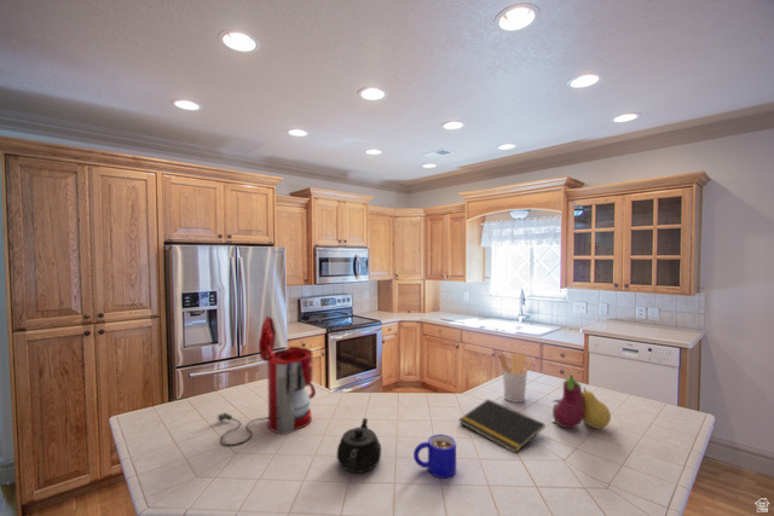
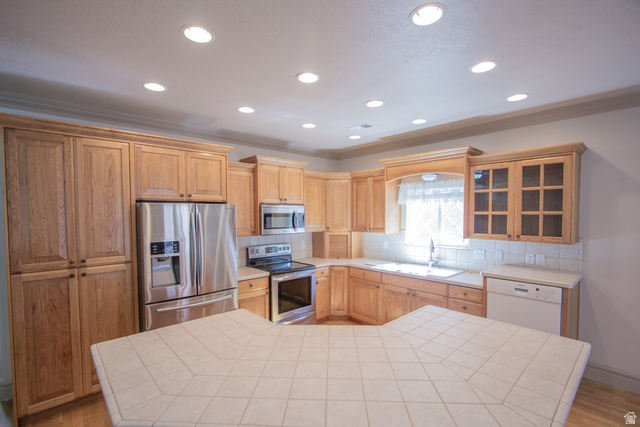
- mug (434, 454)
- coffee maker (267, 372)
- utensil holder (515, 375)
- fruit (577, 396)
- teapot (359, 443)
- notepad (499, 423)
